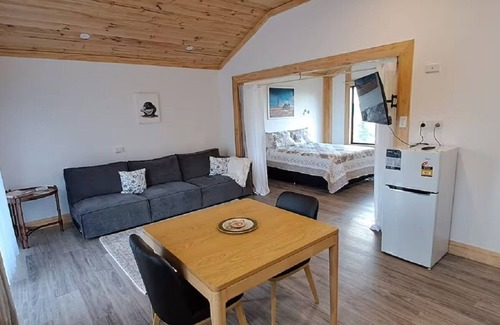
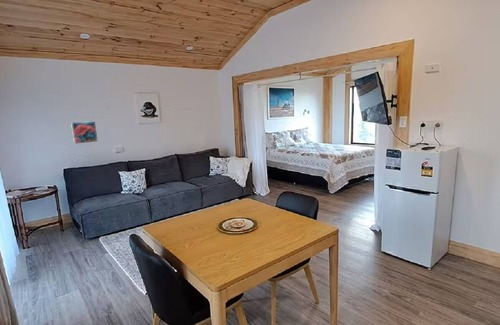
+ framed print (84, 132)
